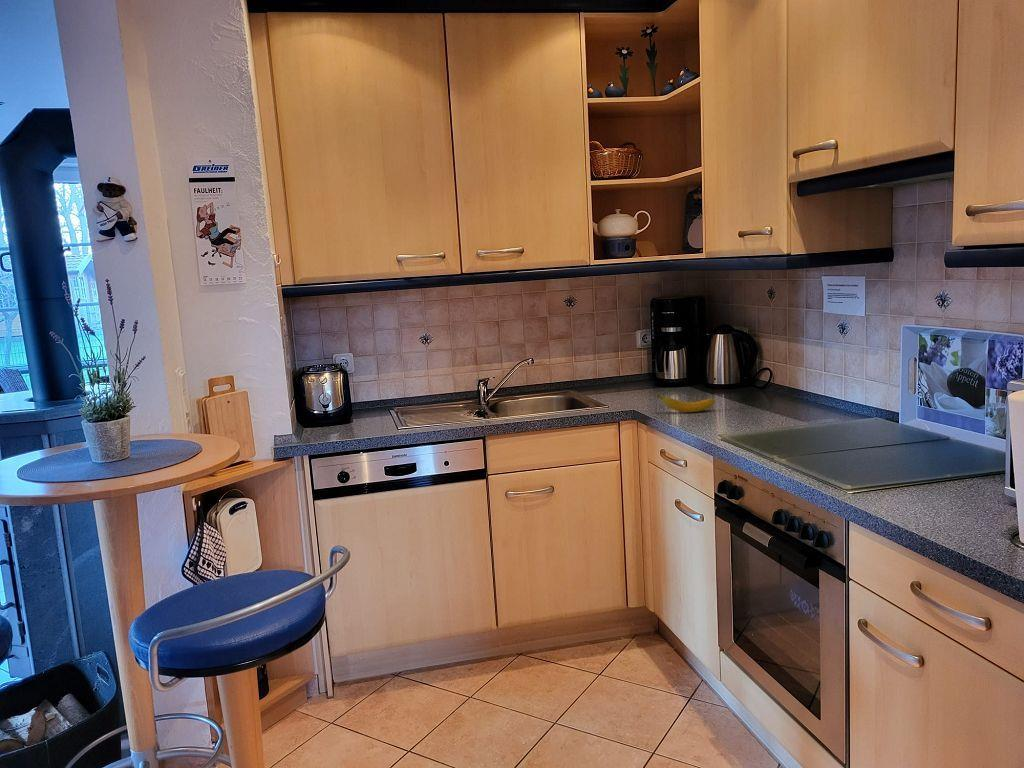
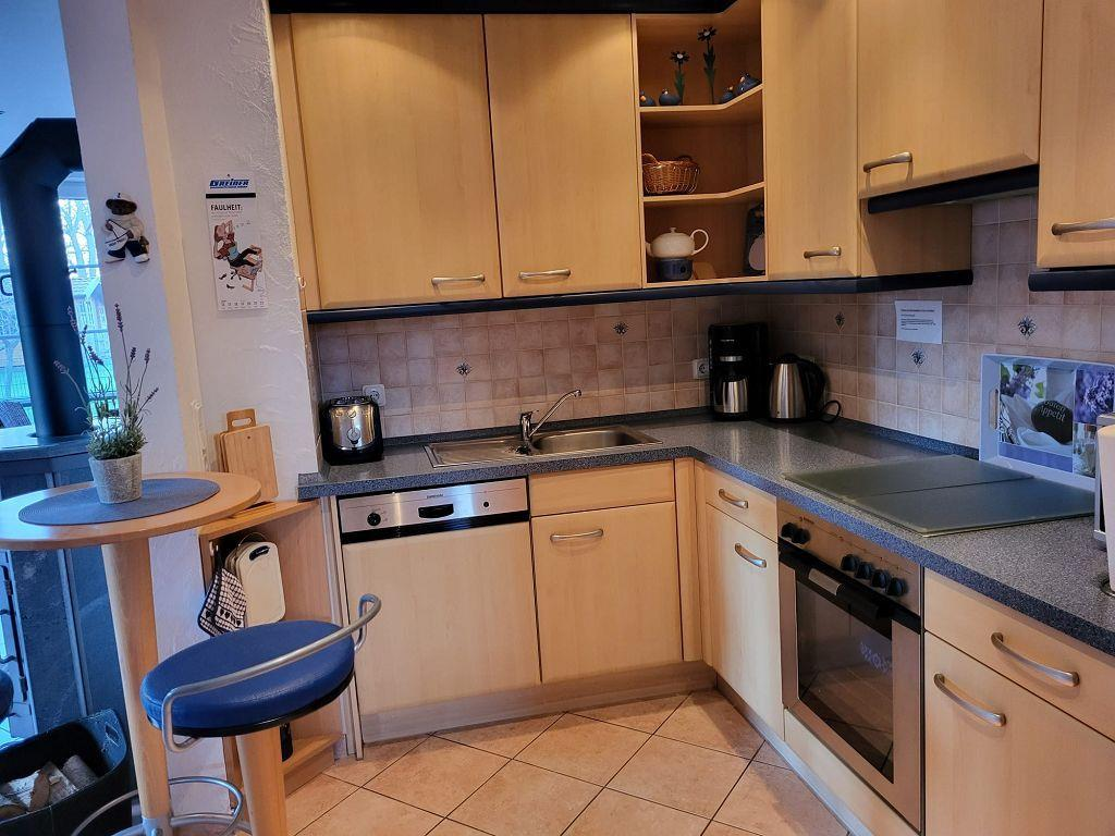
- banana (686, 402)
